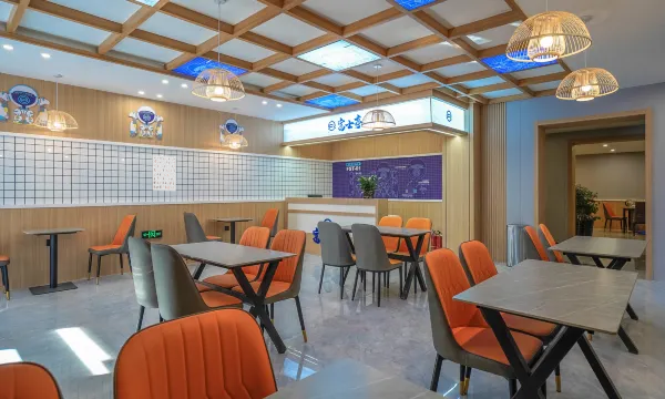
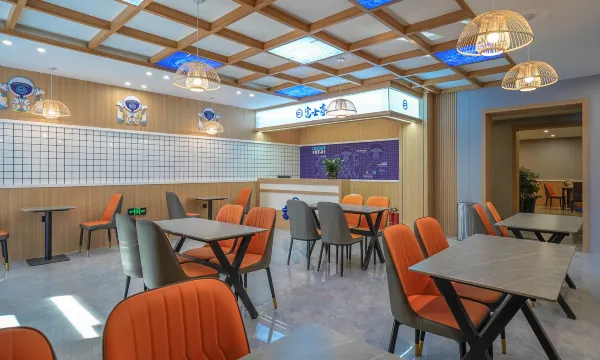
- wall art (164, 173)
